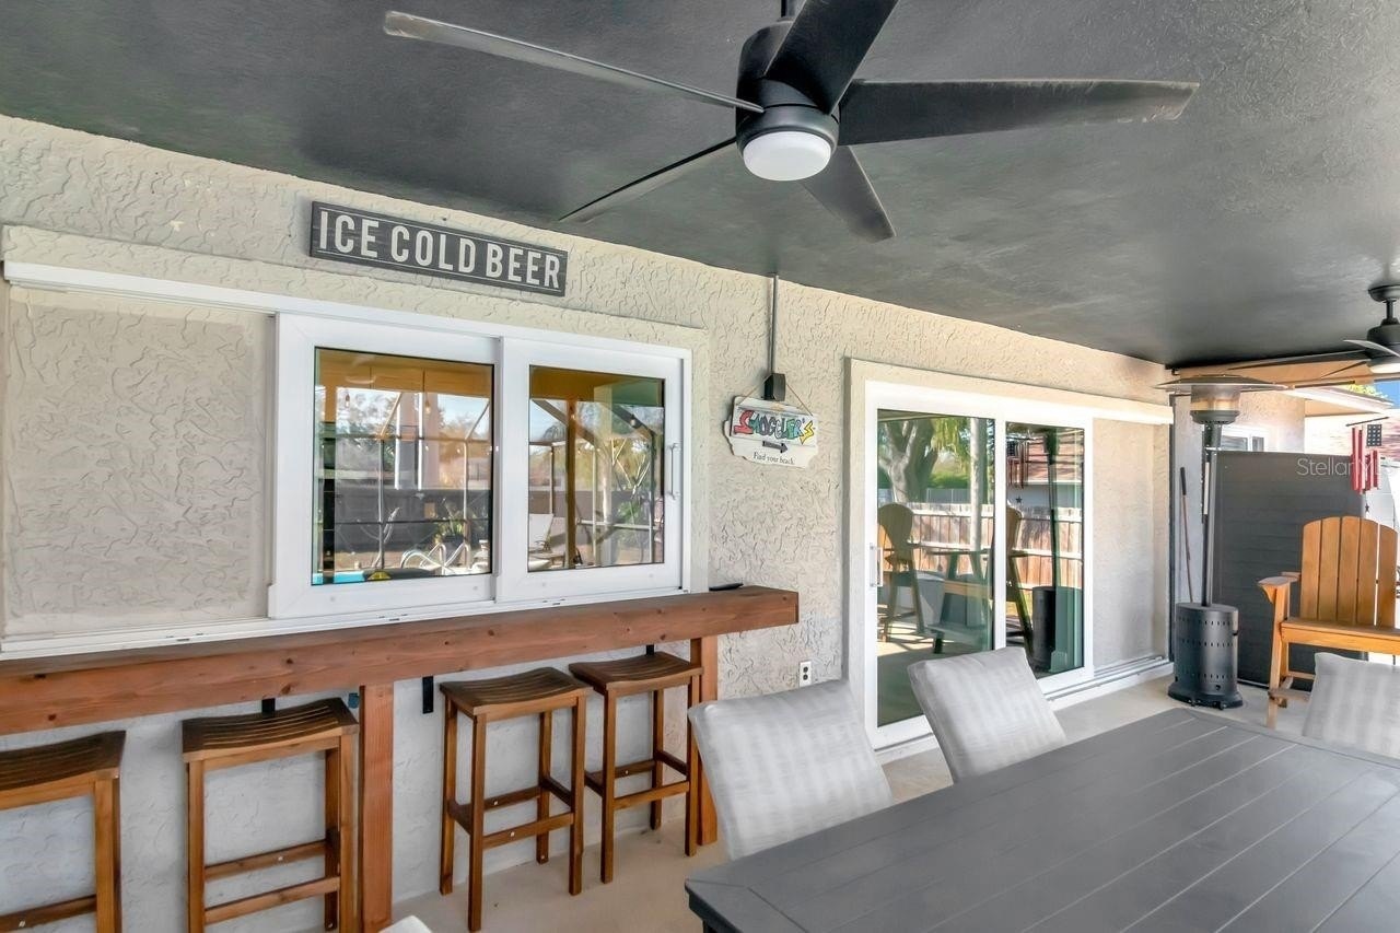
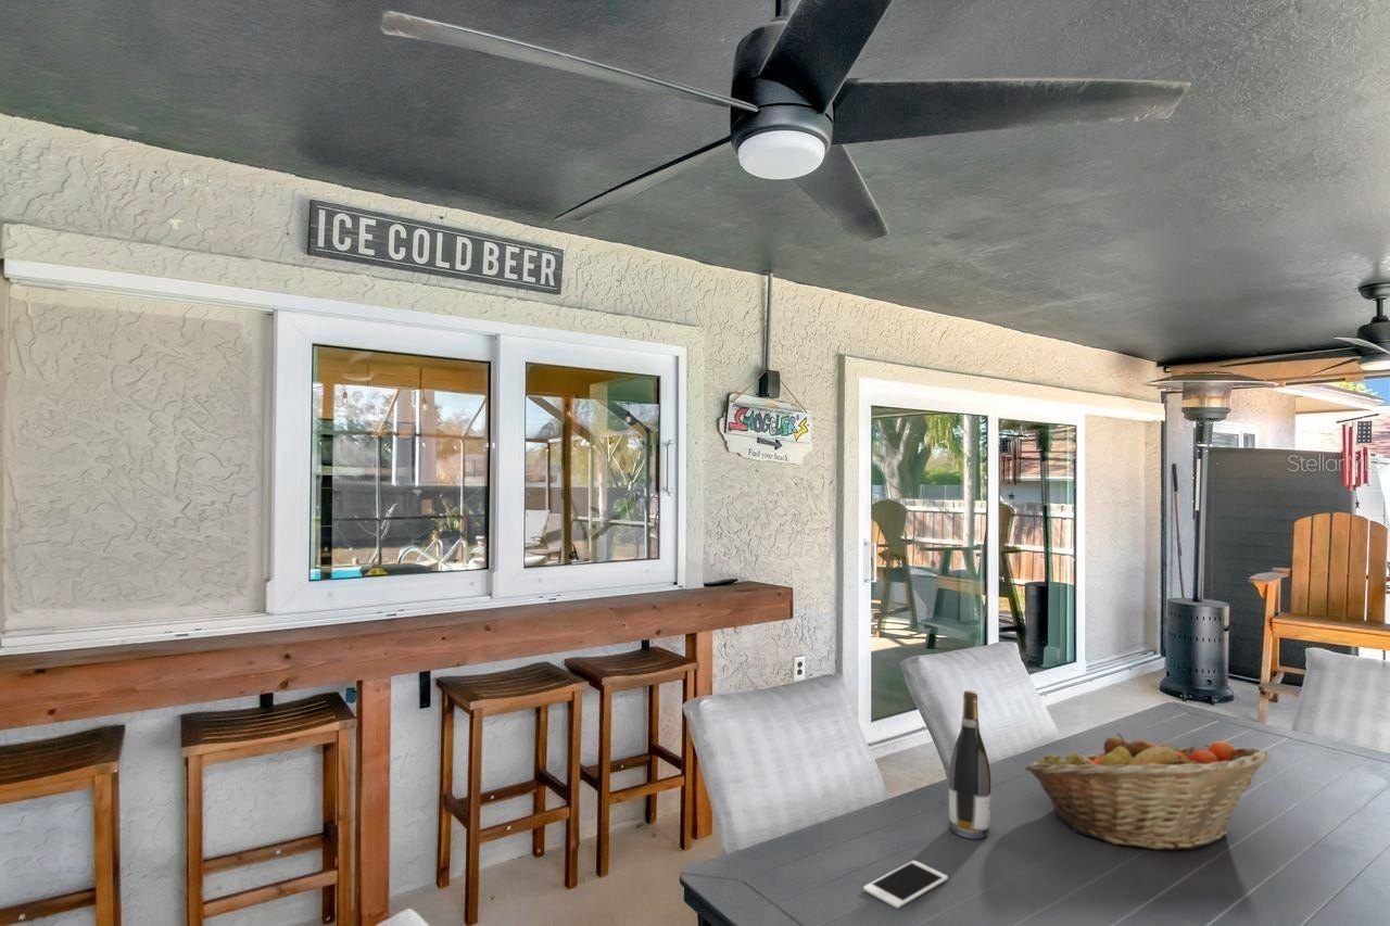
+ wine bottle (970, 761)
+ cell phone (906, 883)
+ fruit basket (1143, 777)
